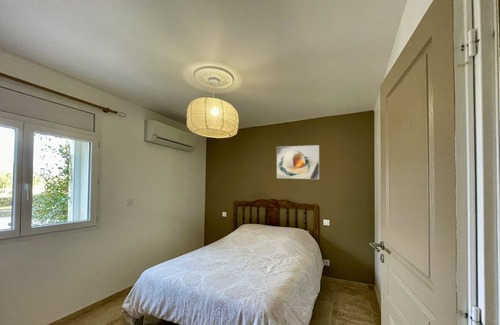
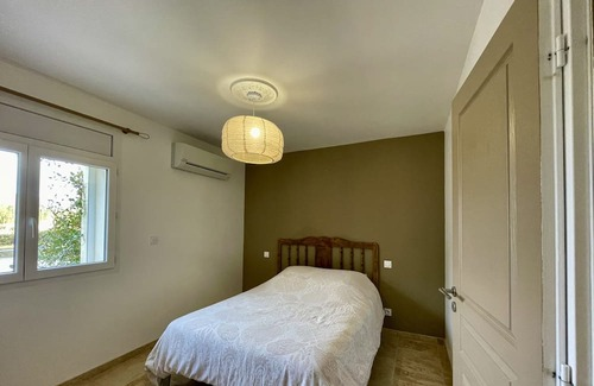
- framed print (297, 162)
